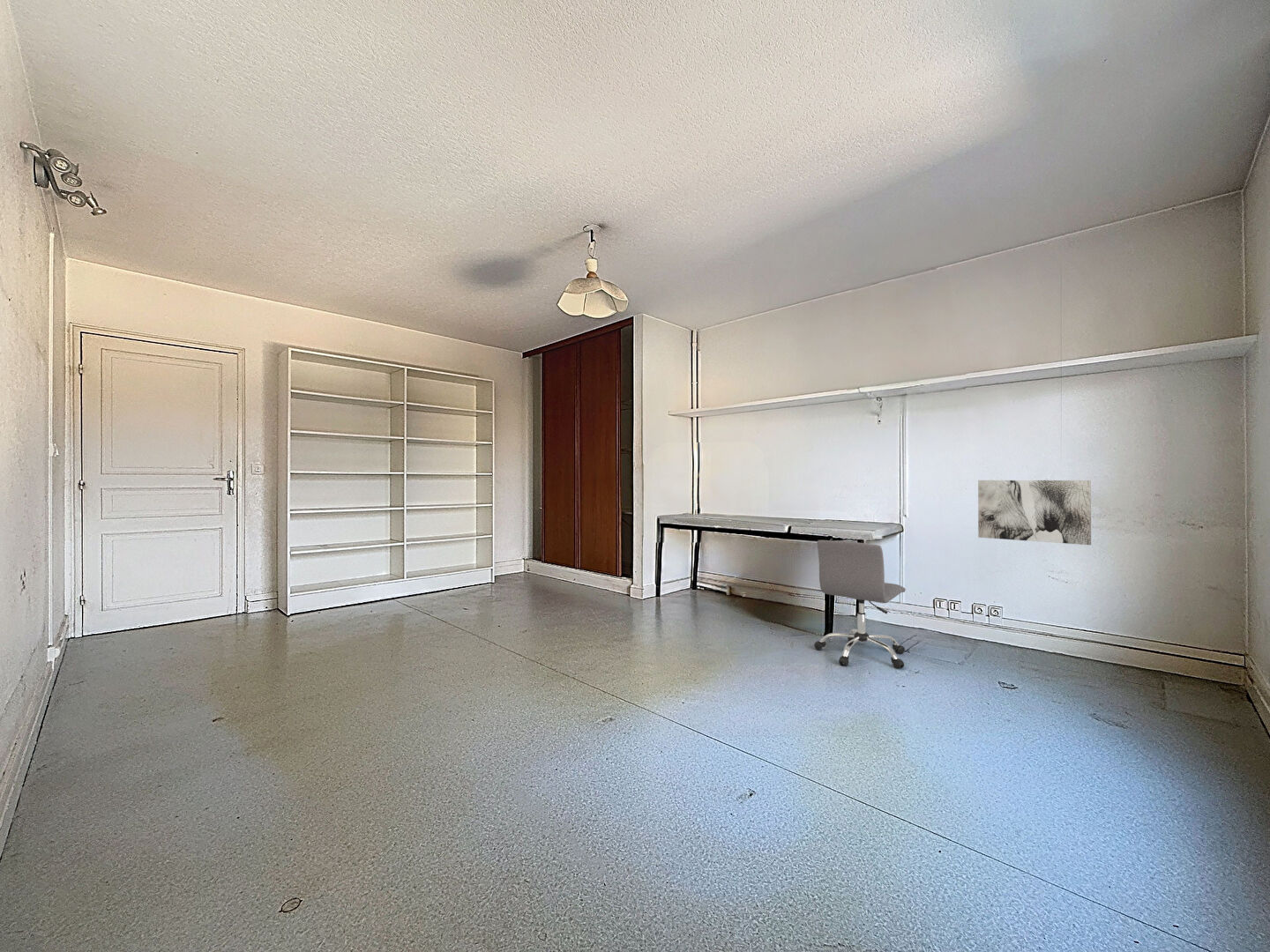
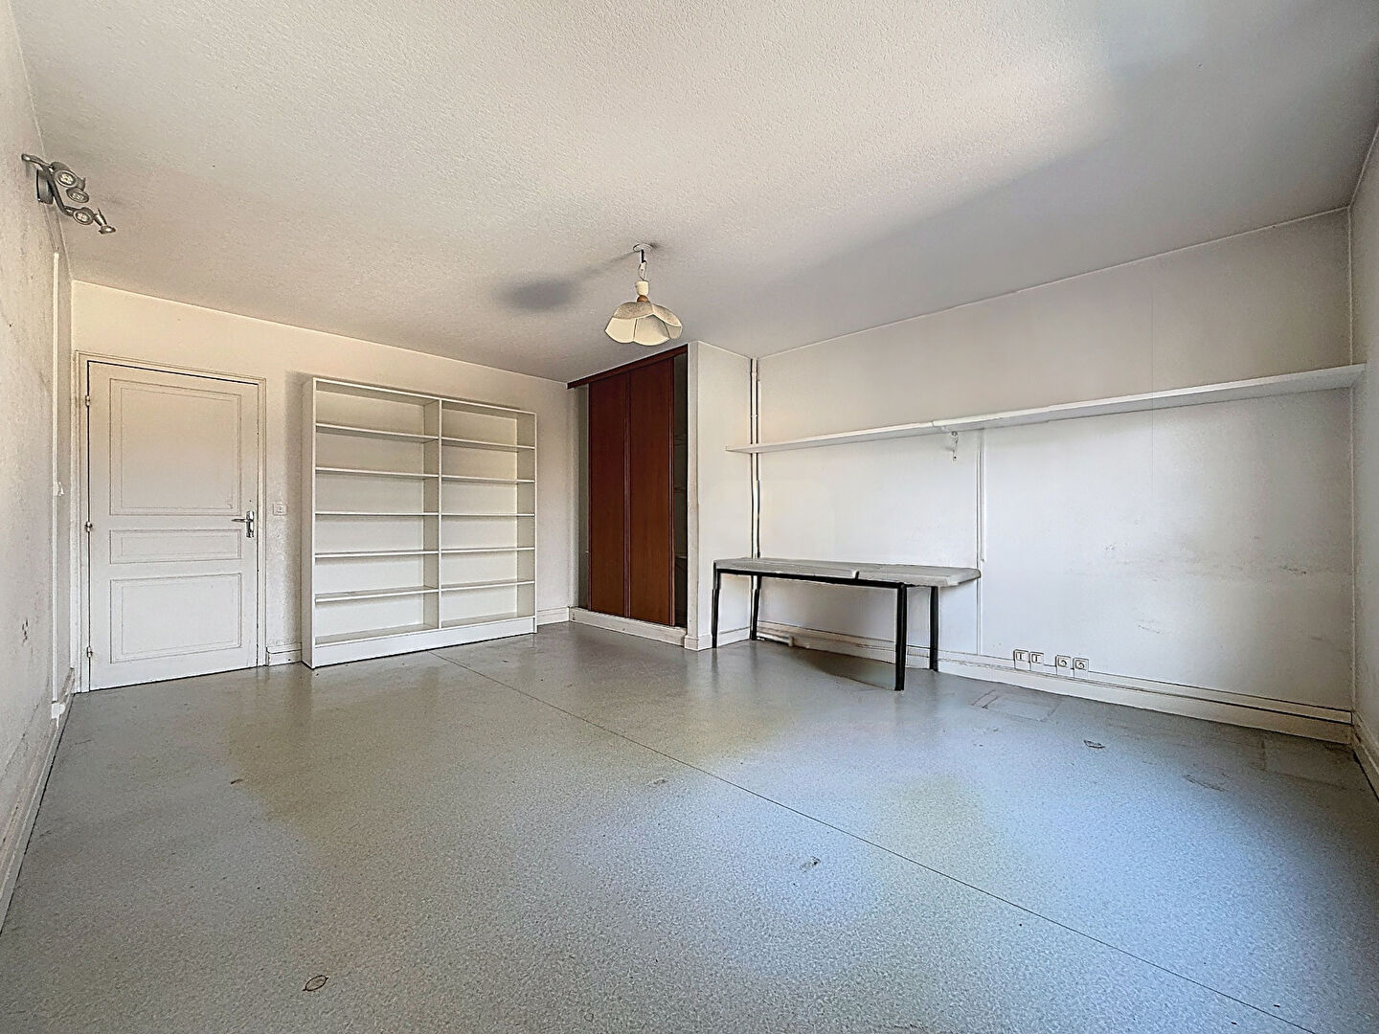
- wall art (1031, 510)
- chair (860, 597)
